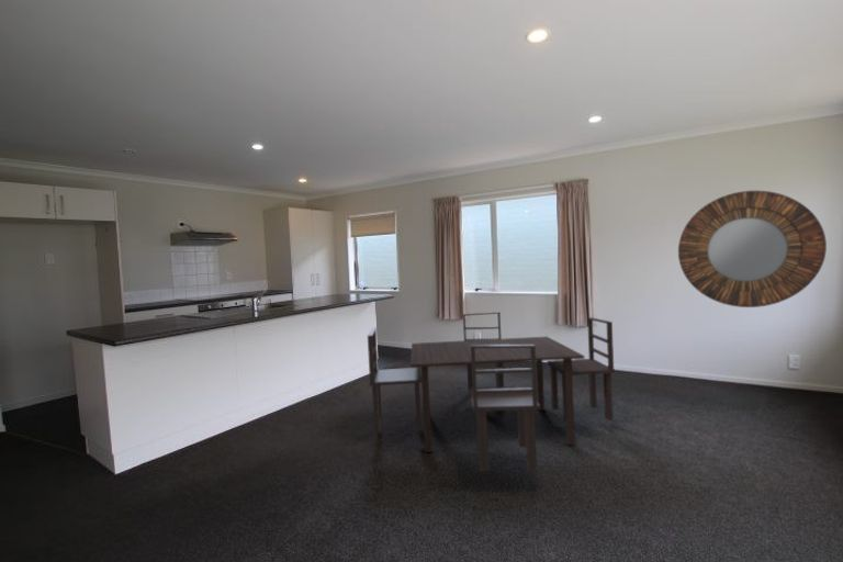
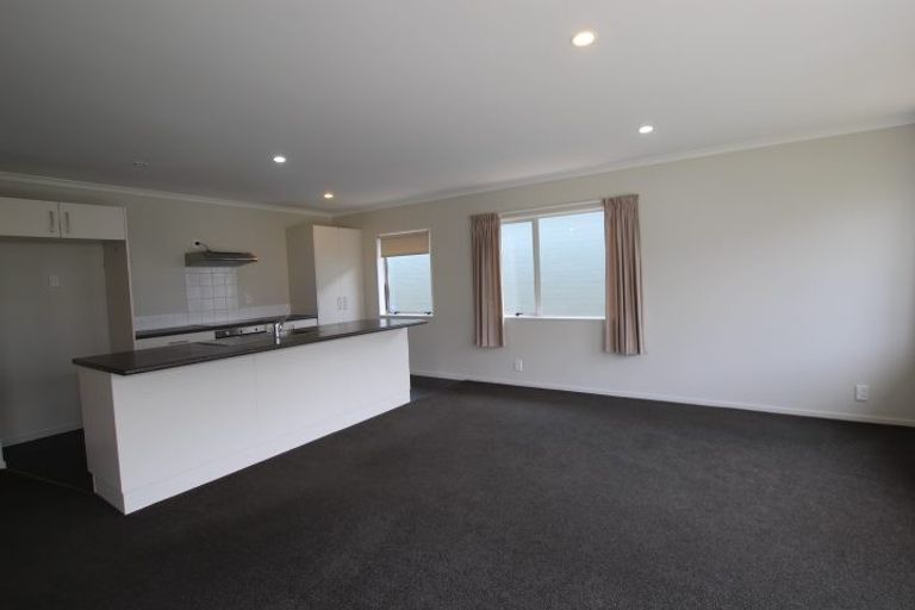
- dining set (487, 372)
- home mirror (745, 249)
